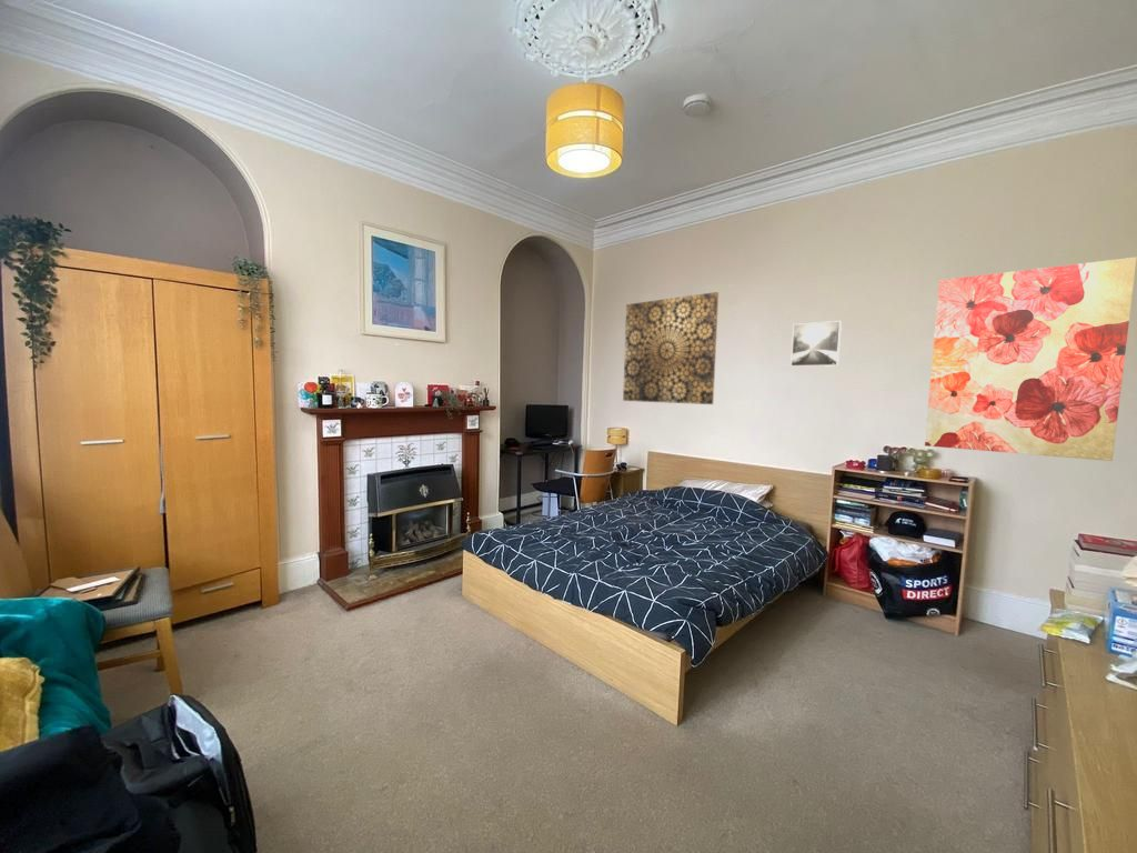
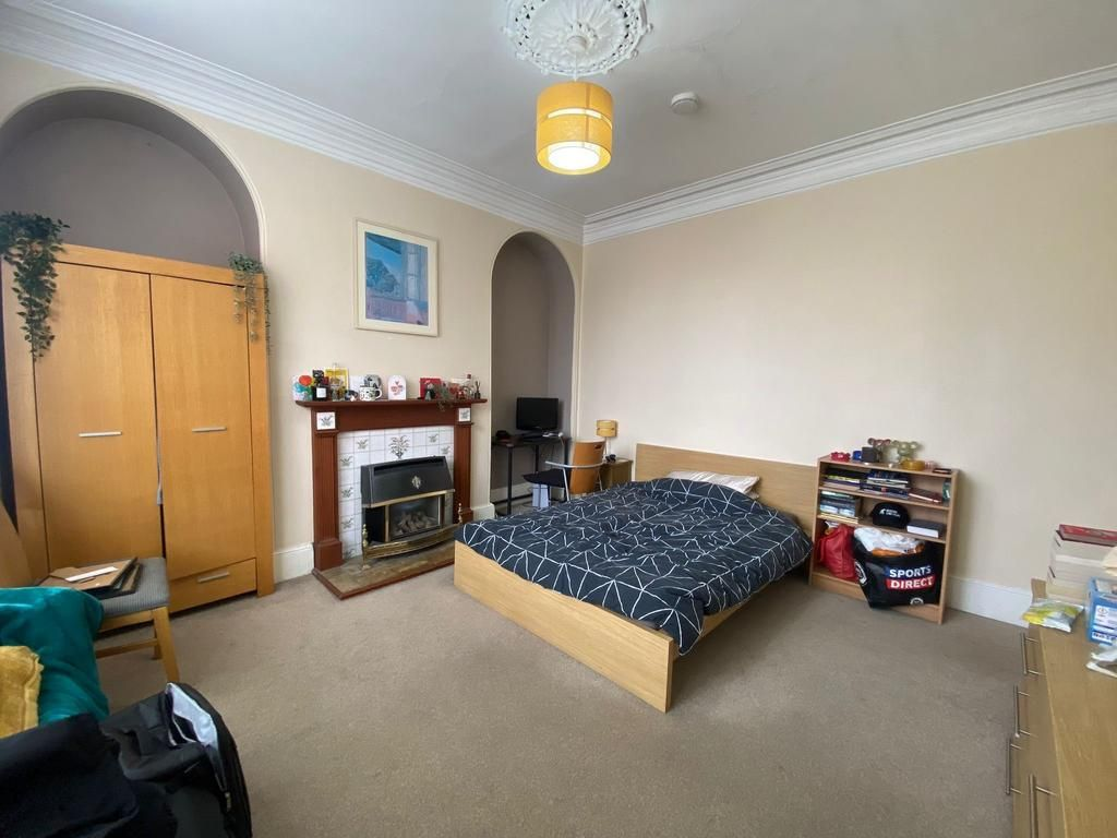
- wall art (666, 351)
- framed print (815, 344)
- wall art (1018, 362)
